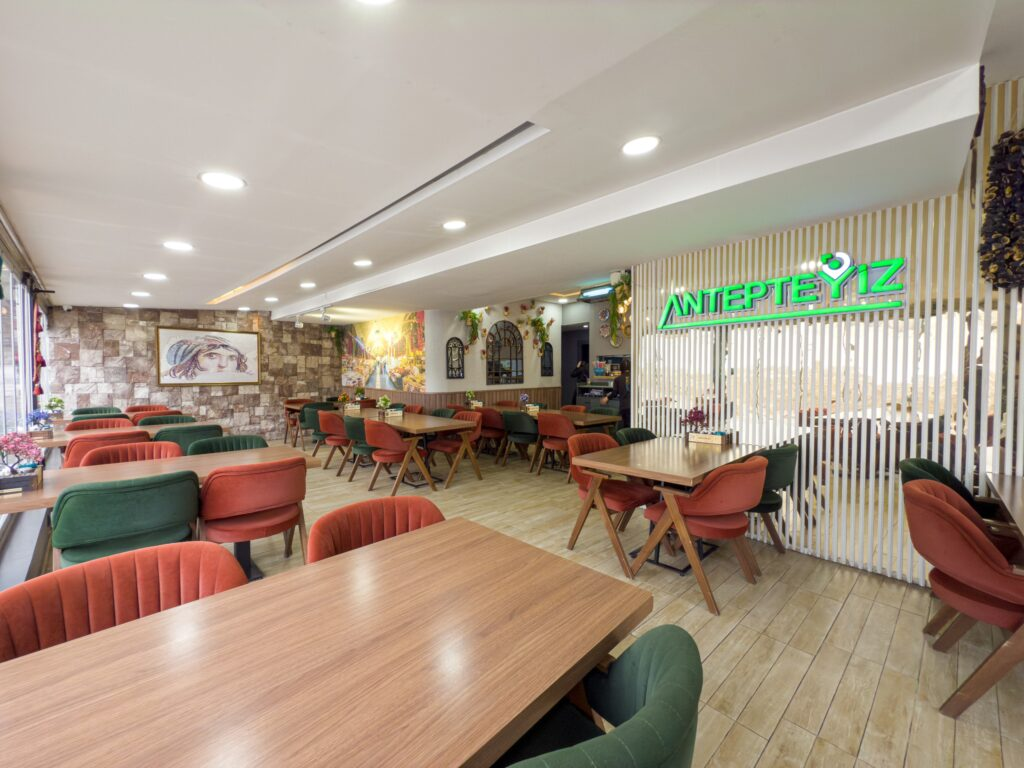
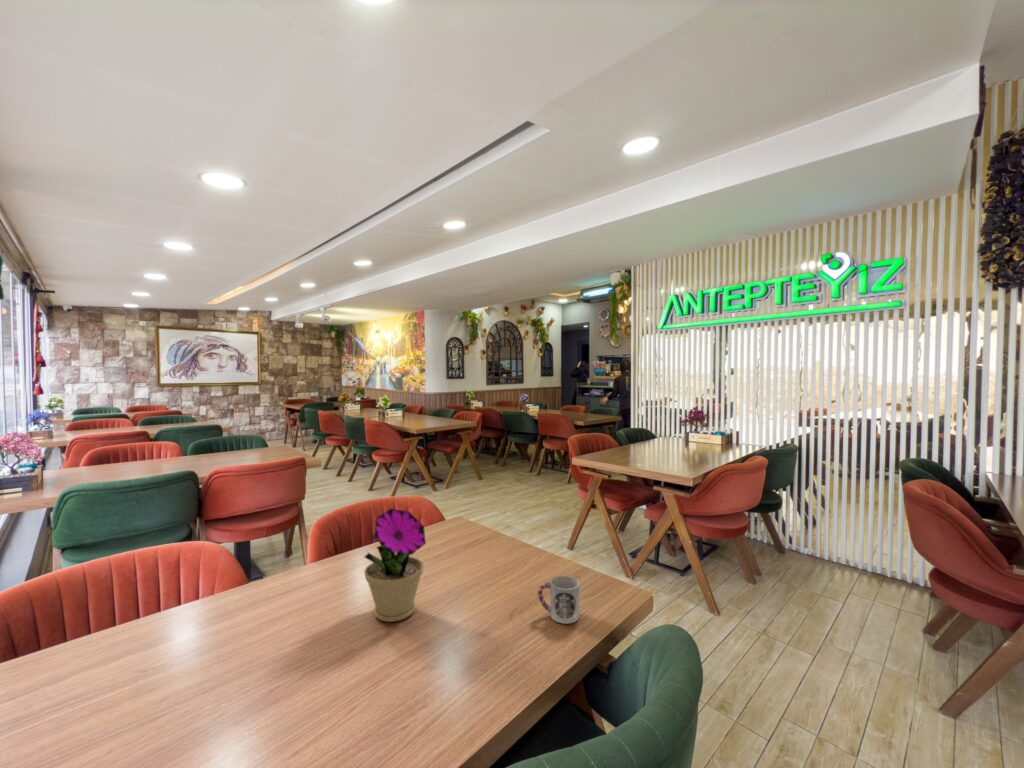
+ flower pot (395, 562)
+ cup (558, 598)
